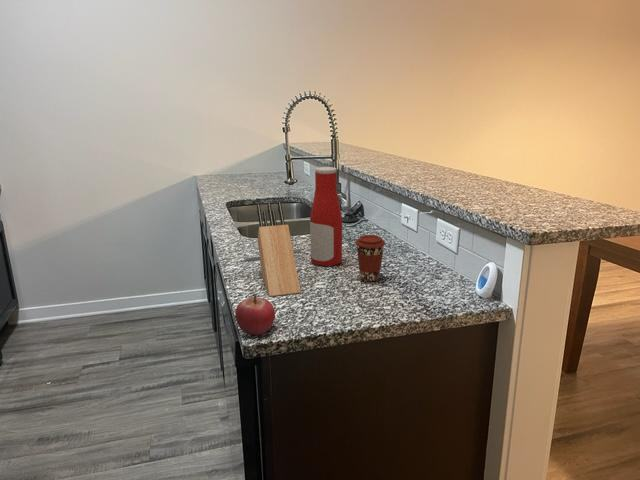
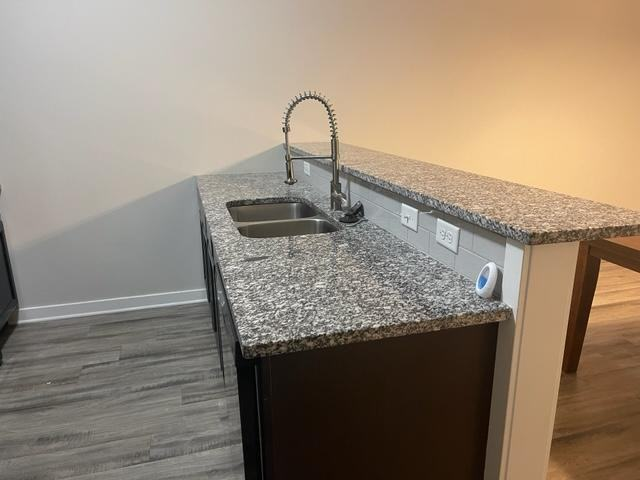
- knife block (276, 245)
- coffee cup (369, 258)
- bottle (326, 216)
- fruit (255, 312)
